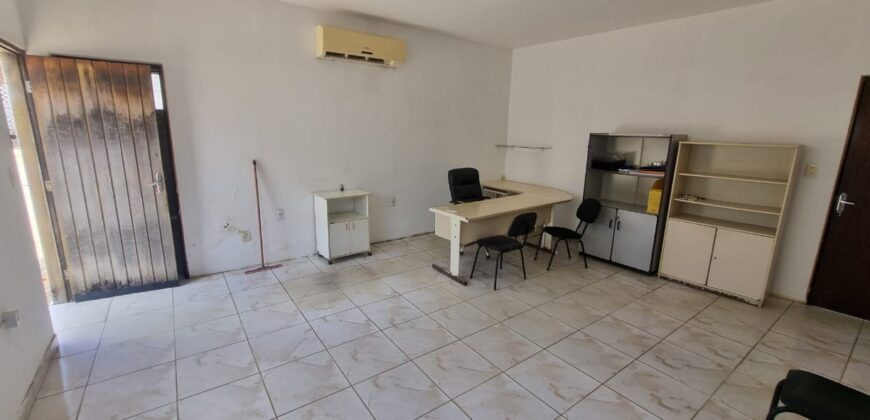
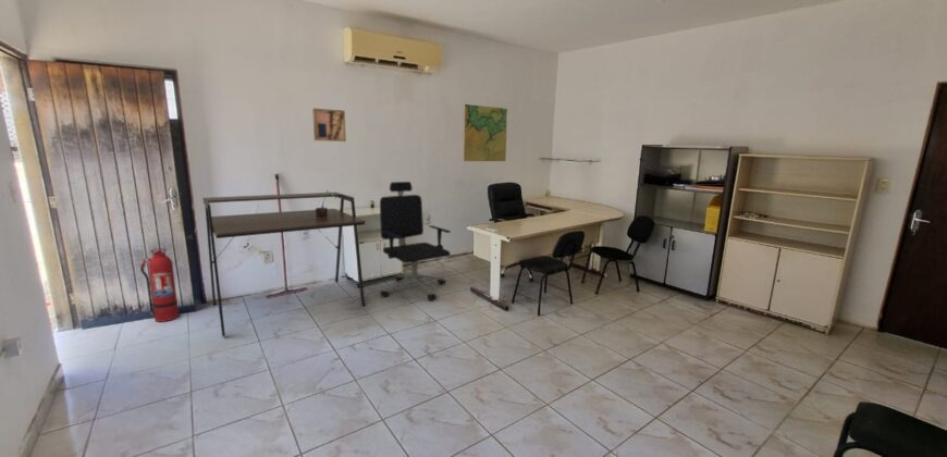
+ fire extinguisher (159, 284)
+ map (485, 134)
+ office chair (414, 235)
+ potted plant (323, 201)
+ desk (282, 232)
+ wall art (329, 125)
